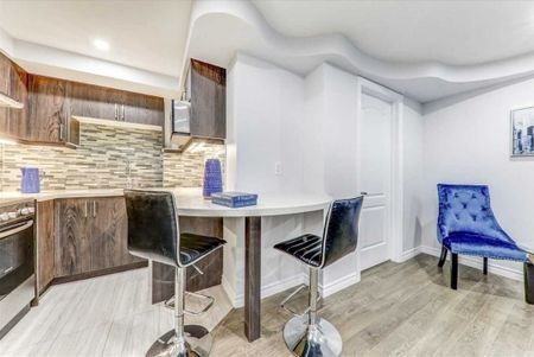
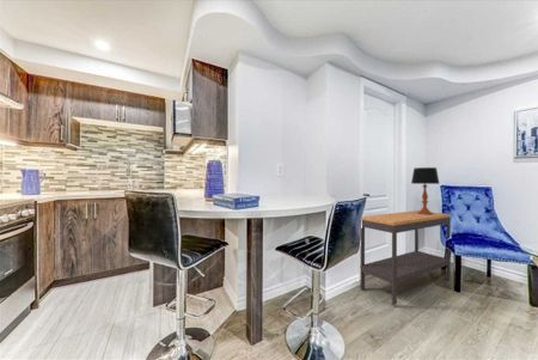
+ table lamp (424, 190)
+ console table (408, 252)
